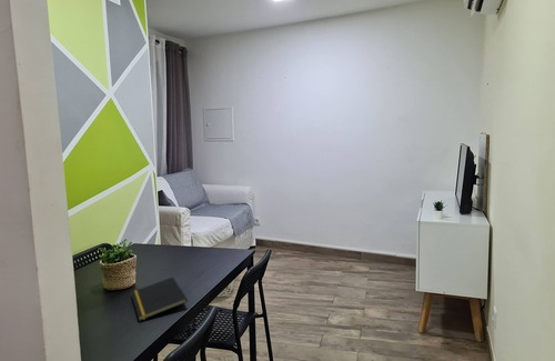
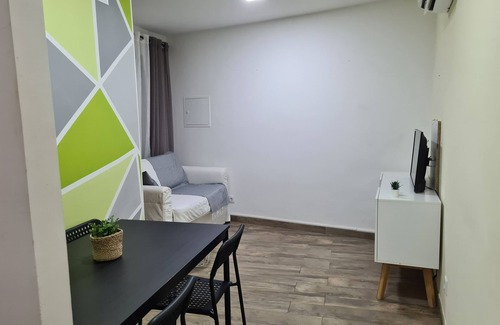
- notepad (158, 297)
